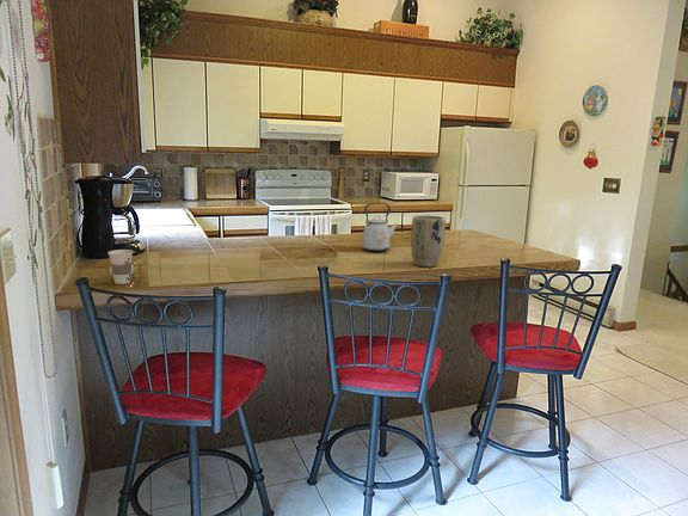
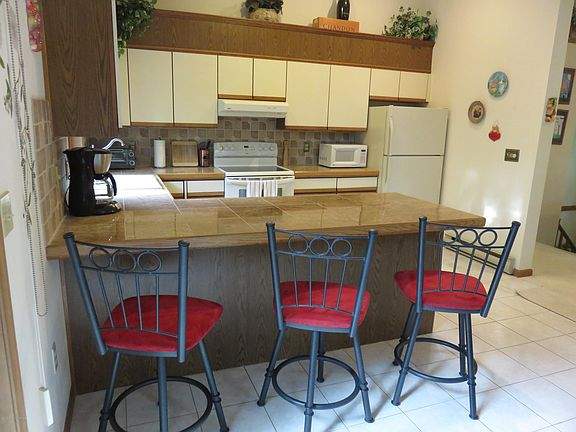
- kettle (381, 226)
- plant pot (426, 240)
- cup (121, 265)
